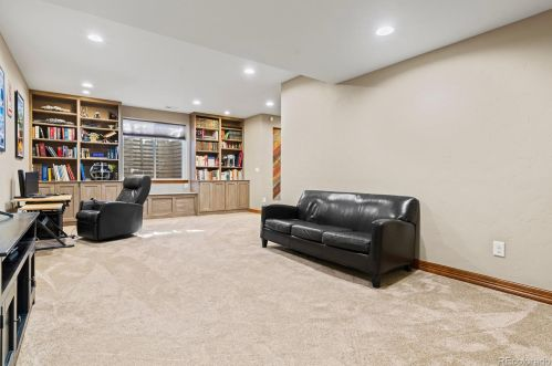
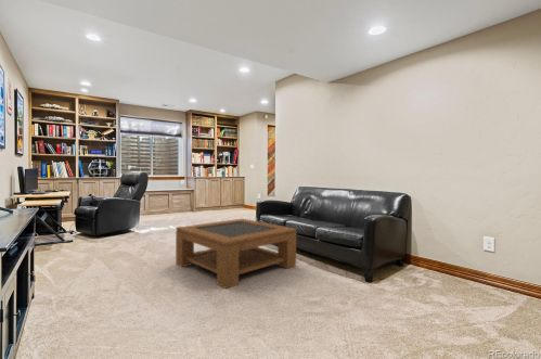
+ coffee table (235, 246)
